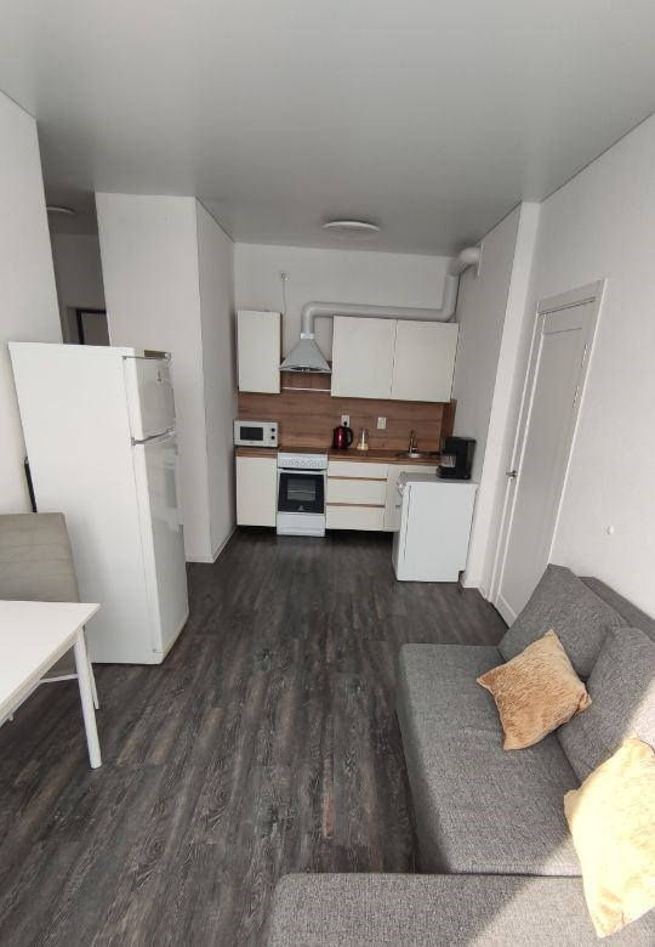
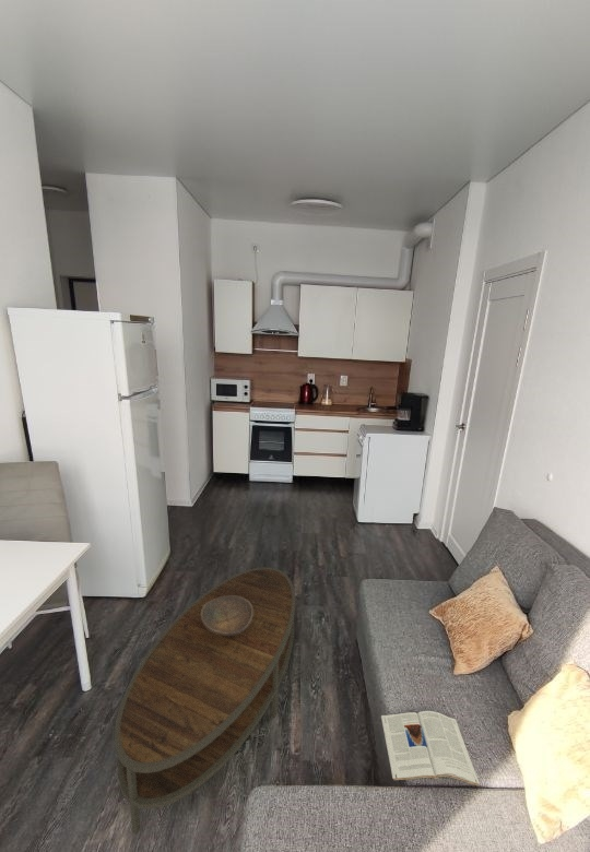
+ magazine (426, 744)
+ decorative bowl (227, 616)
+ coffee table (224, 665)
